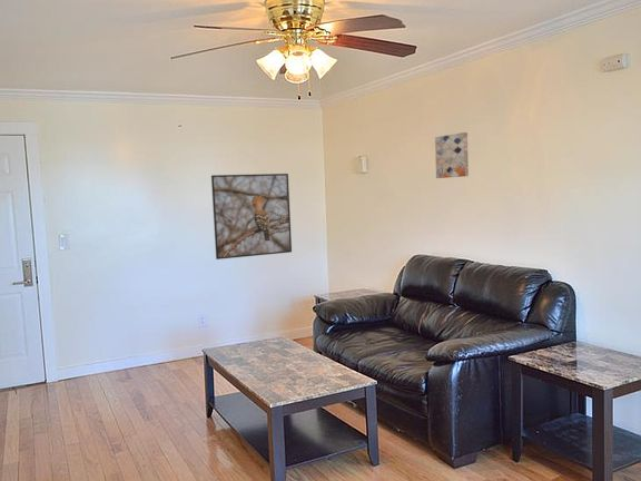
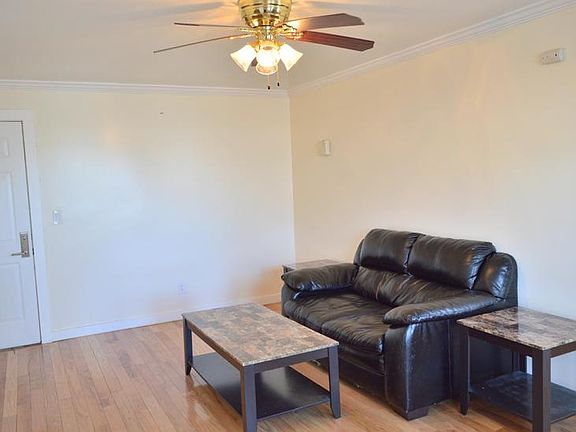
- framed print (253, 215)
- wall art (451, 156)
